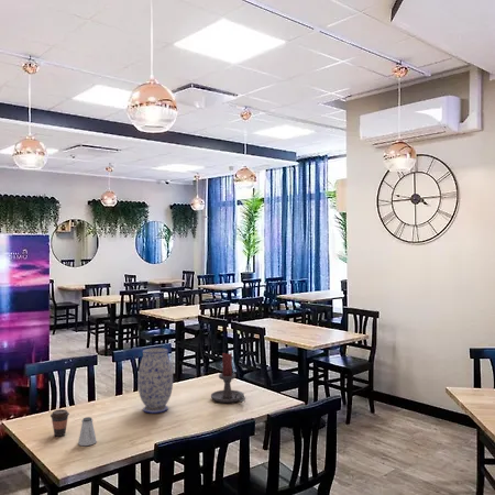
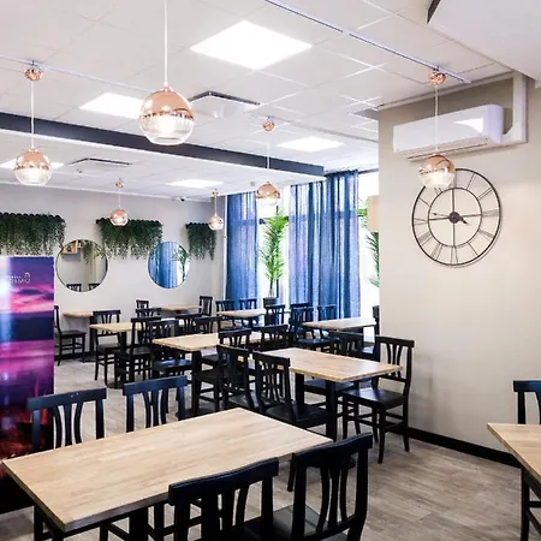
- saltshaker (87, 430)
- vase (155, 380)
- candle holder (230, 376)
- coffee cup (59, 422)
